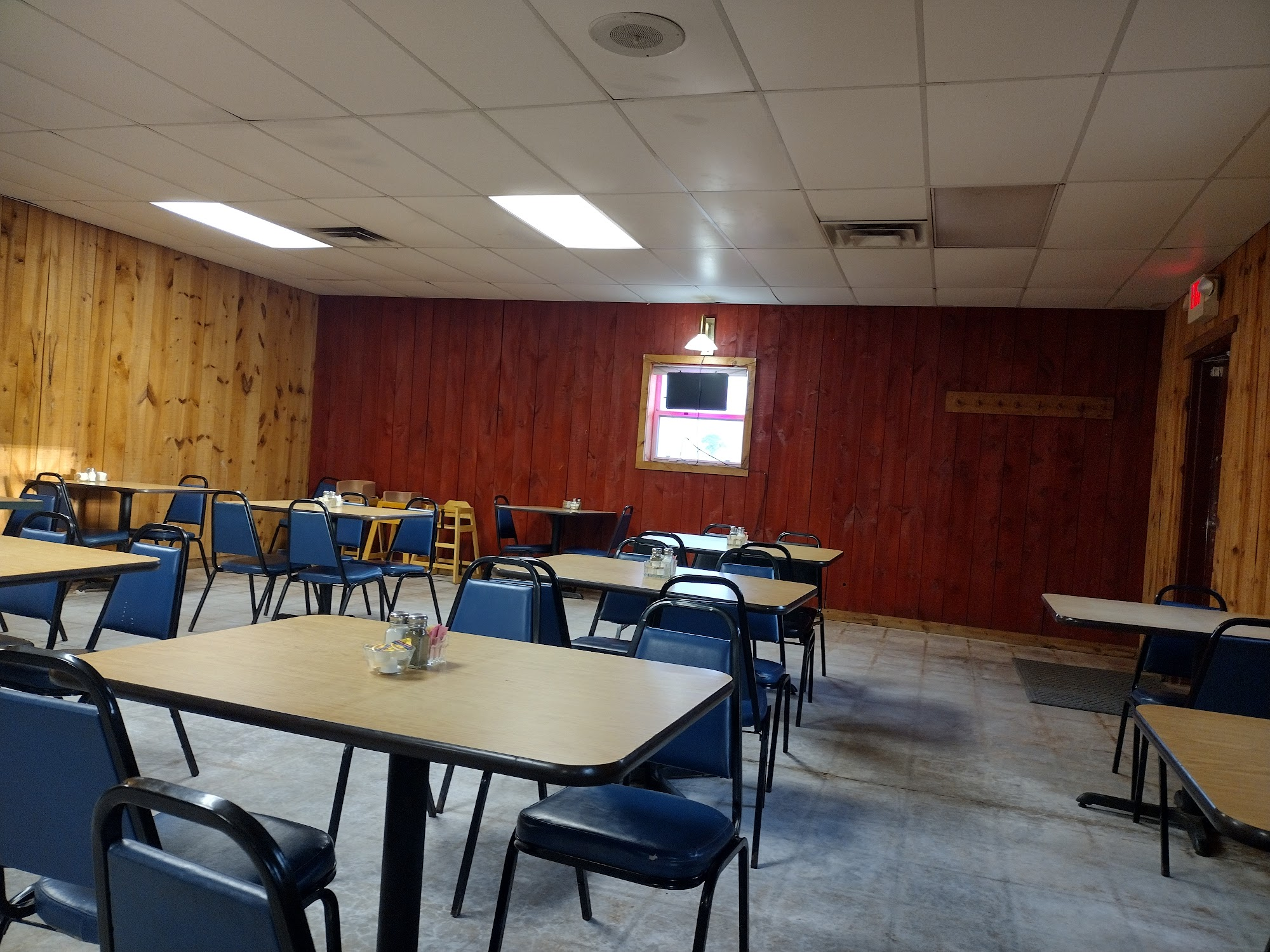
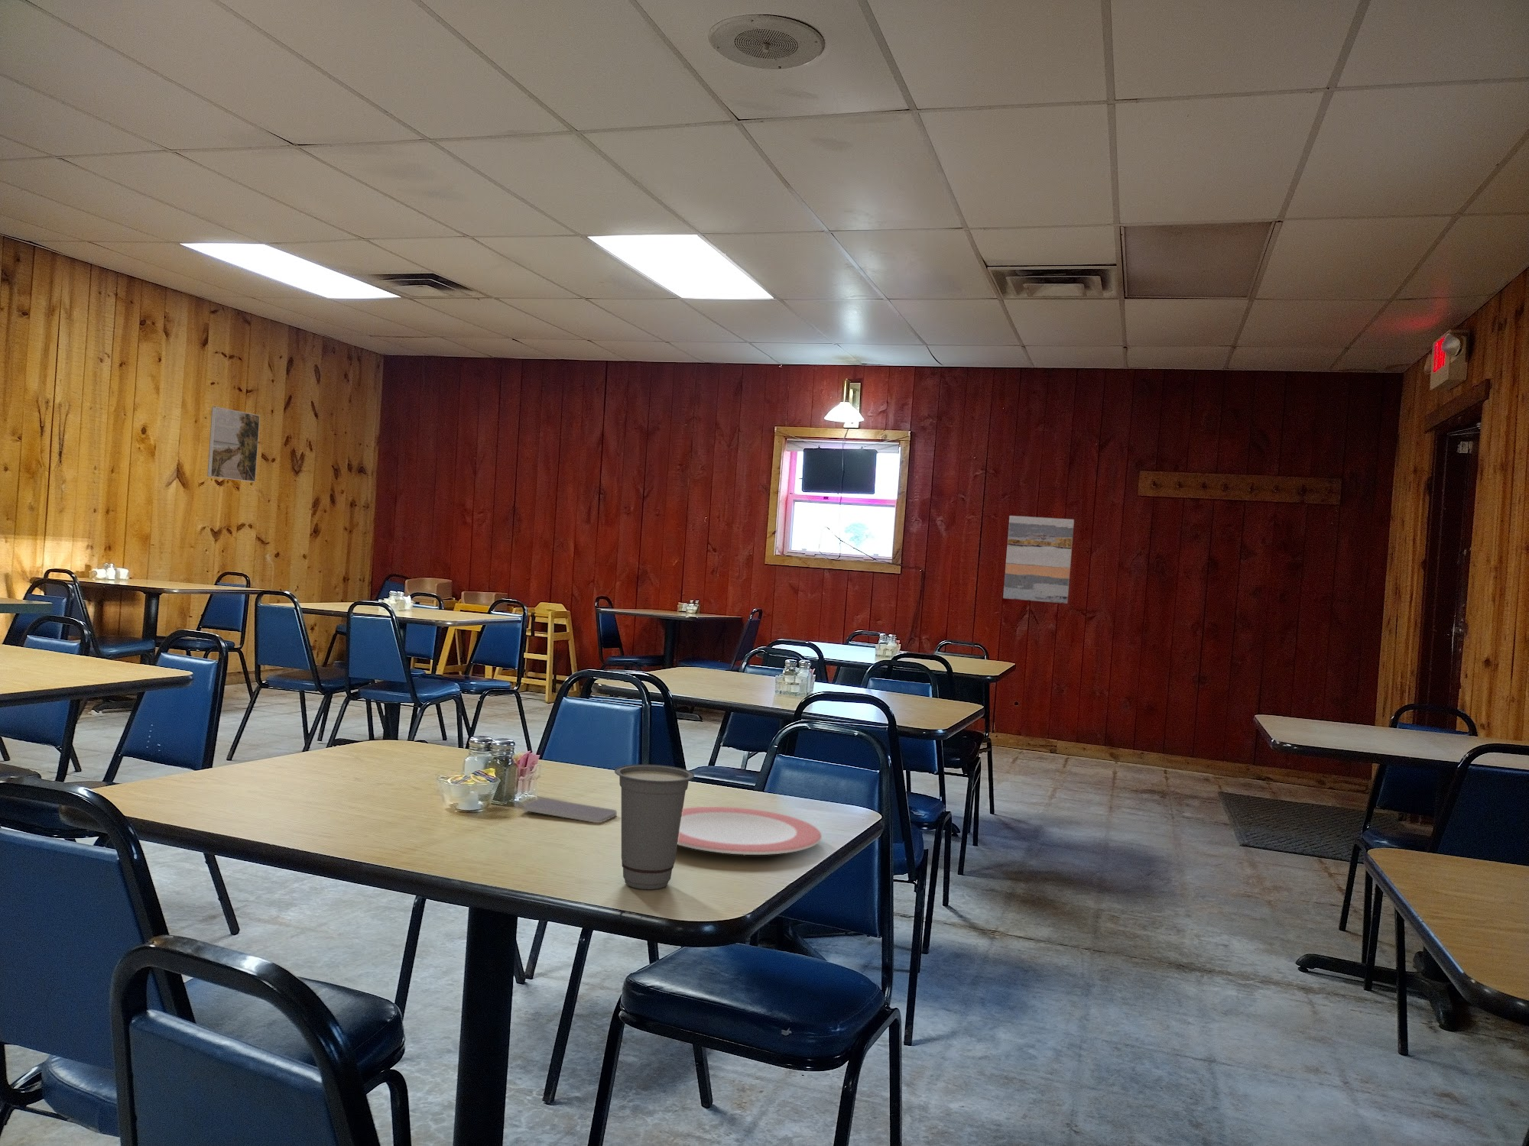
+ plate (734, 833)
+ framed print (234, 444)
+ smartphone (571, 810)
+ wall art (1038, 560)
+ cup (650, 827)
